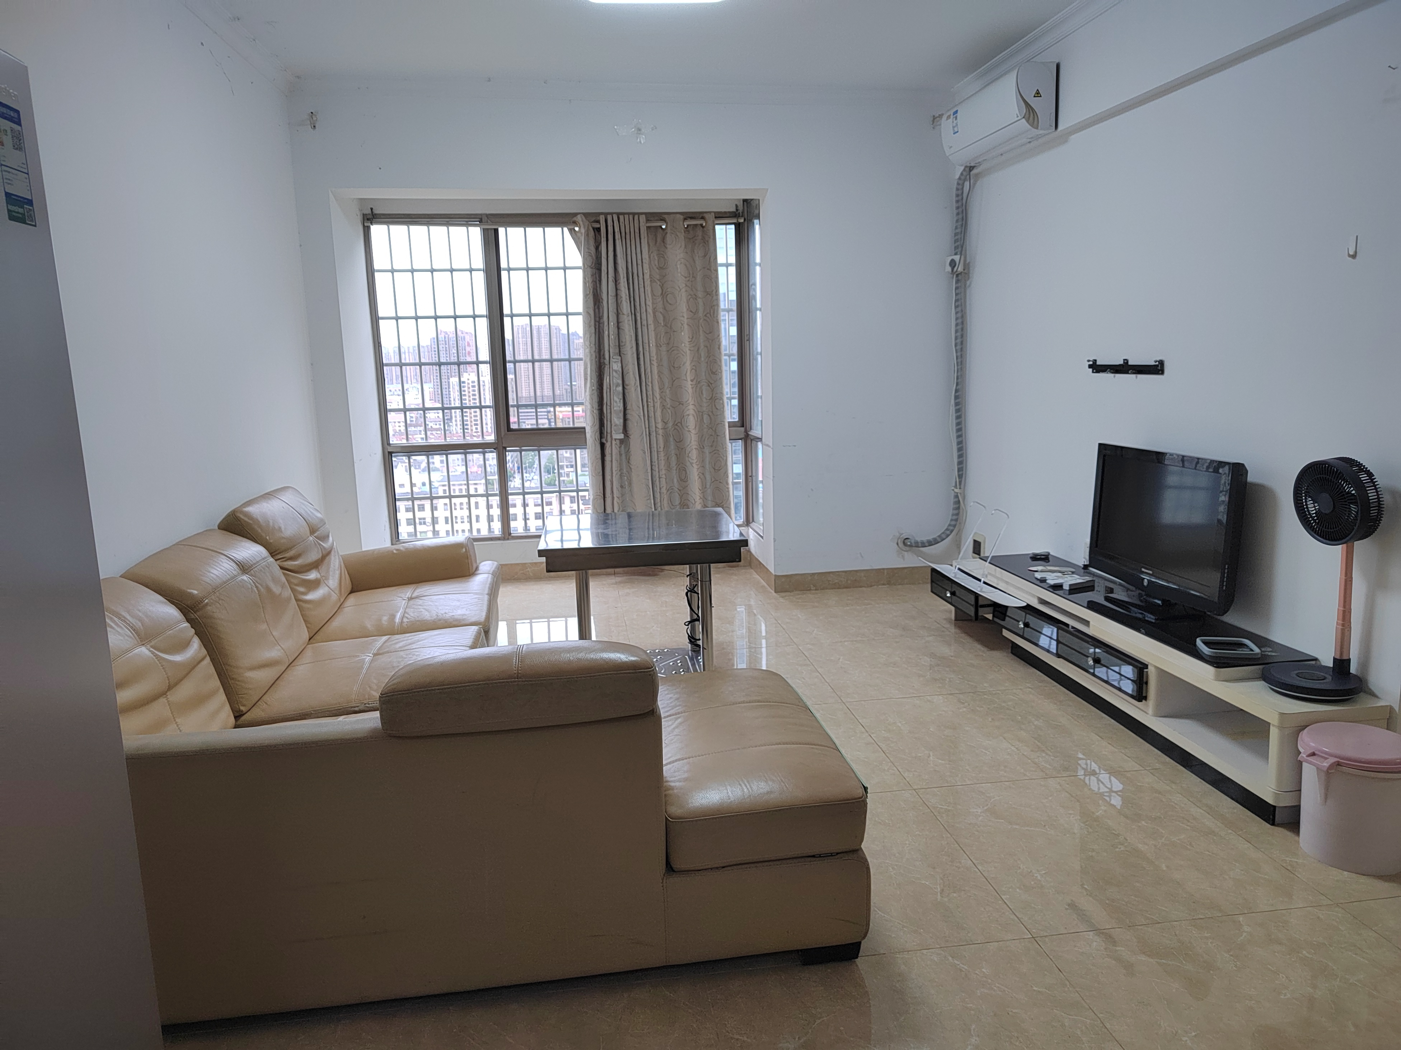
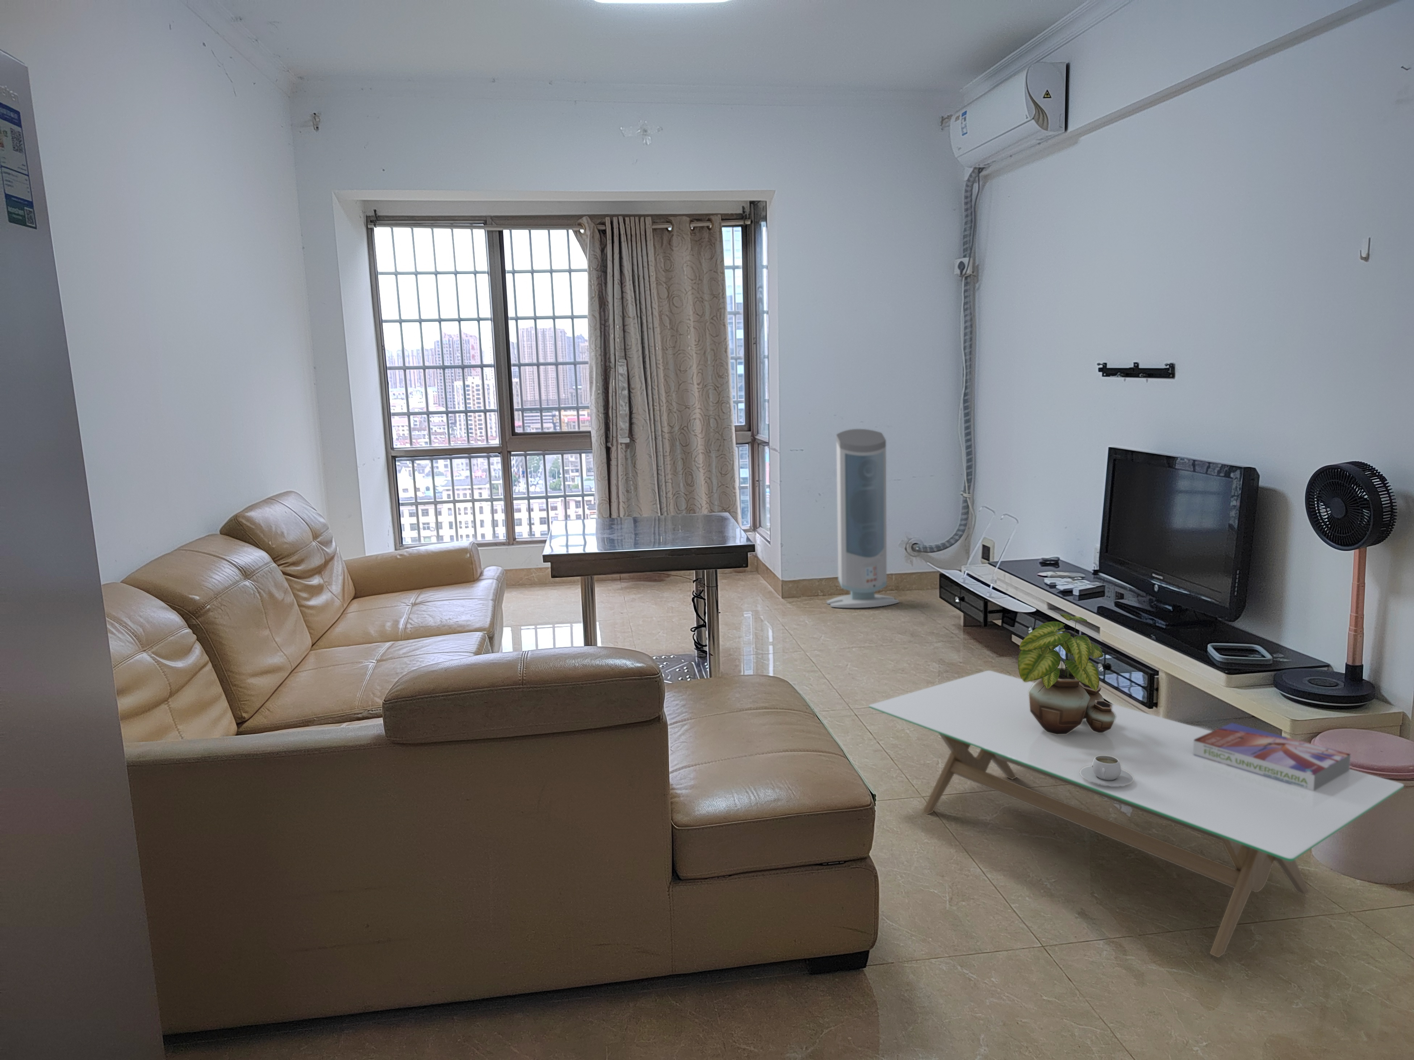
+ air purifier (862, 517)
+ teacup (1107, 768)
+ potted plant (1070, 673)
+ coffee table (1098, 795)
+ textbook (1270, 754)
